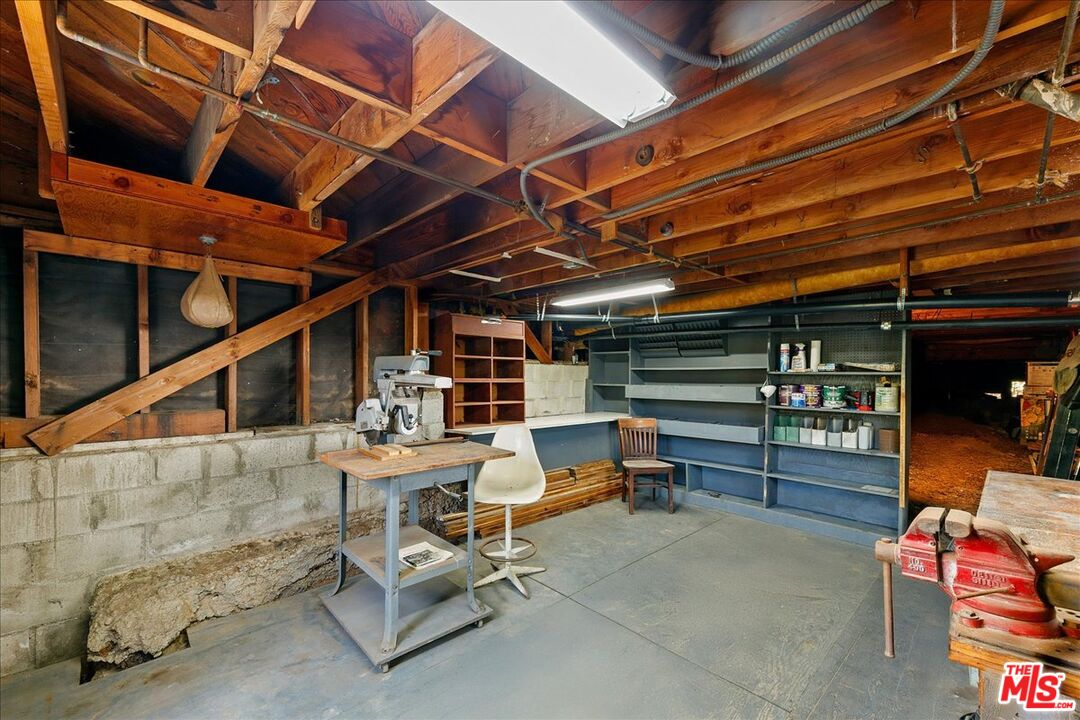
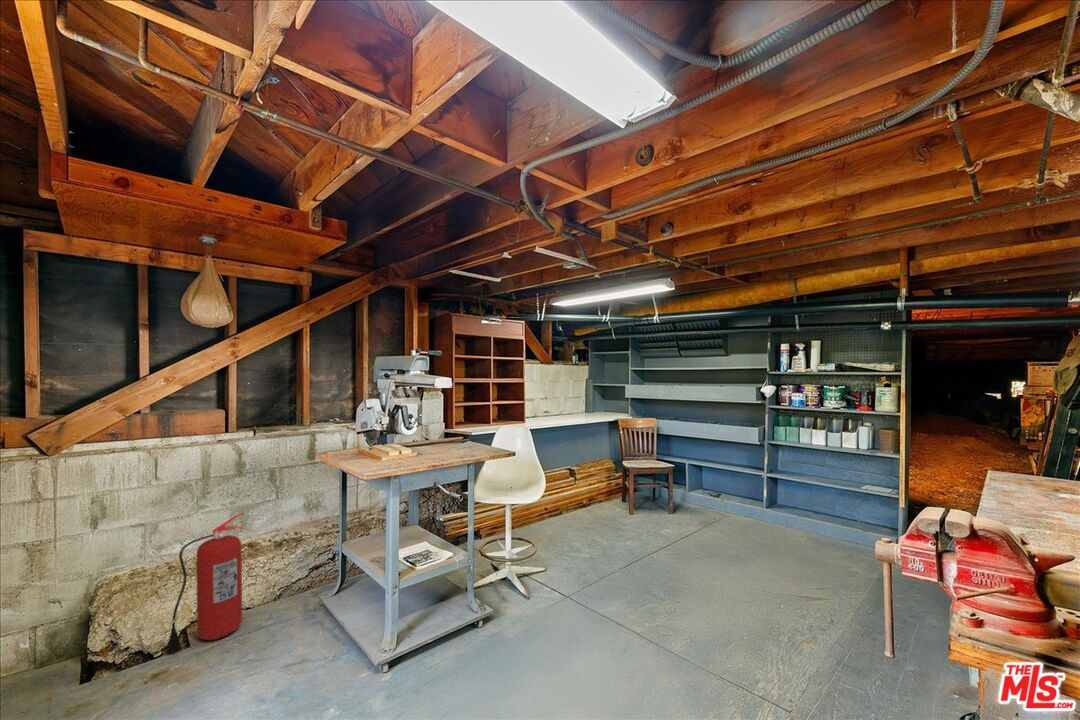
+ fire extinguisher (208, 578)
